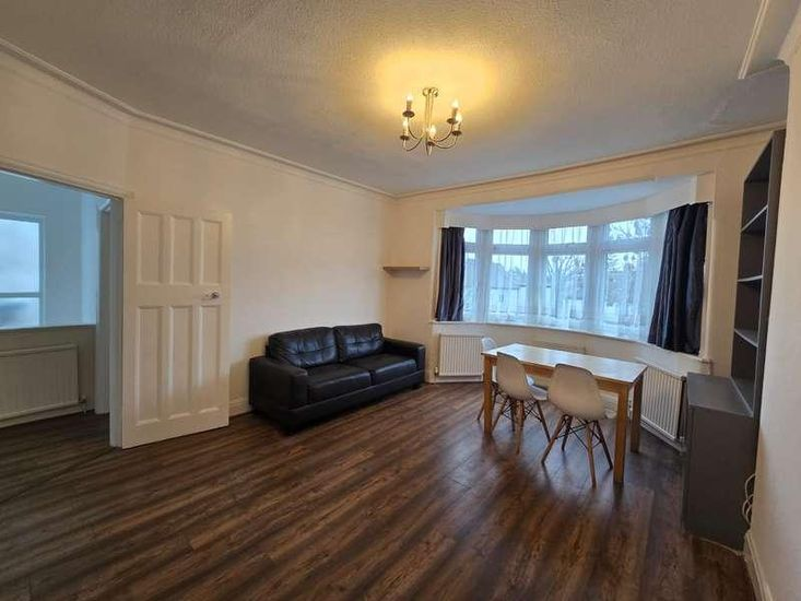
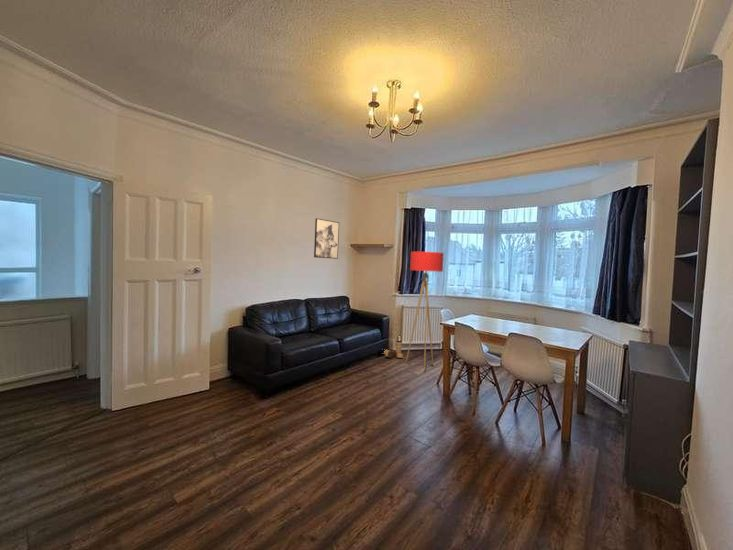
+ floor lamp (423, 309)
+ boots (392, 351)
+ wall art (327, 239)
